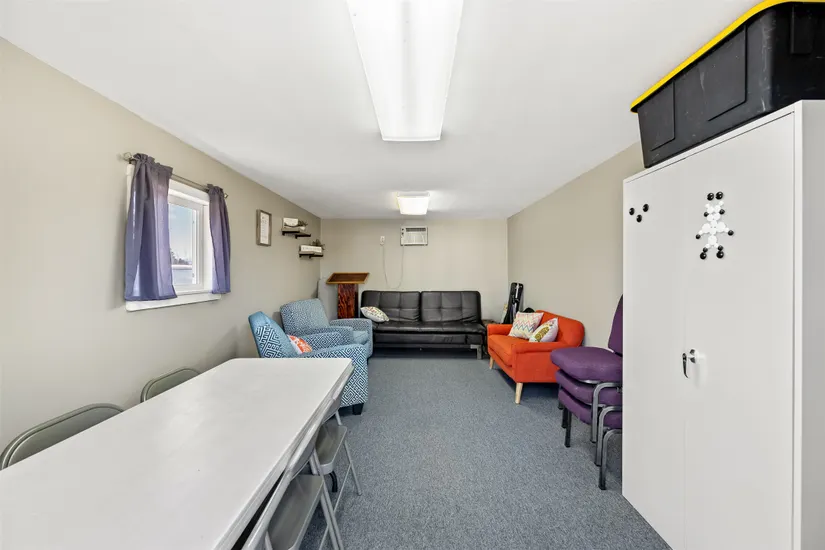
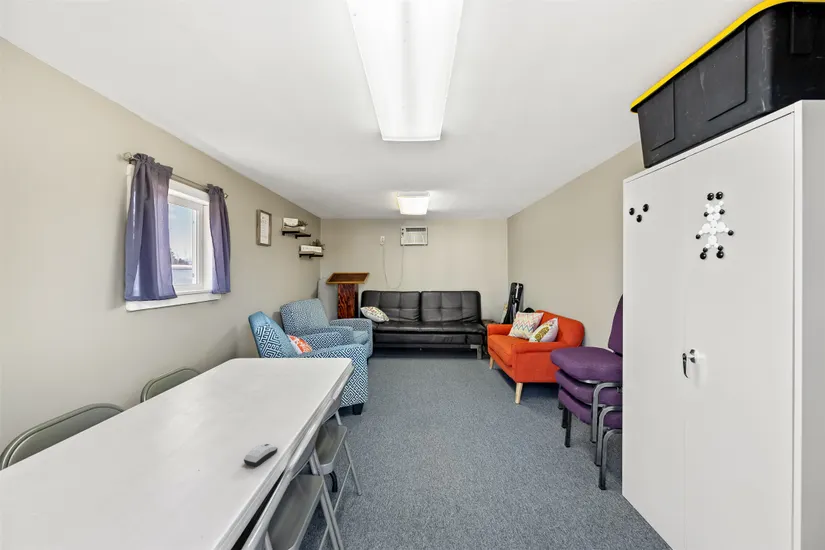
+ computer mouse (261, 452)
